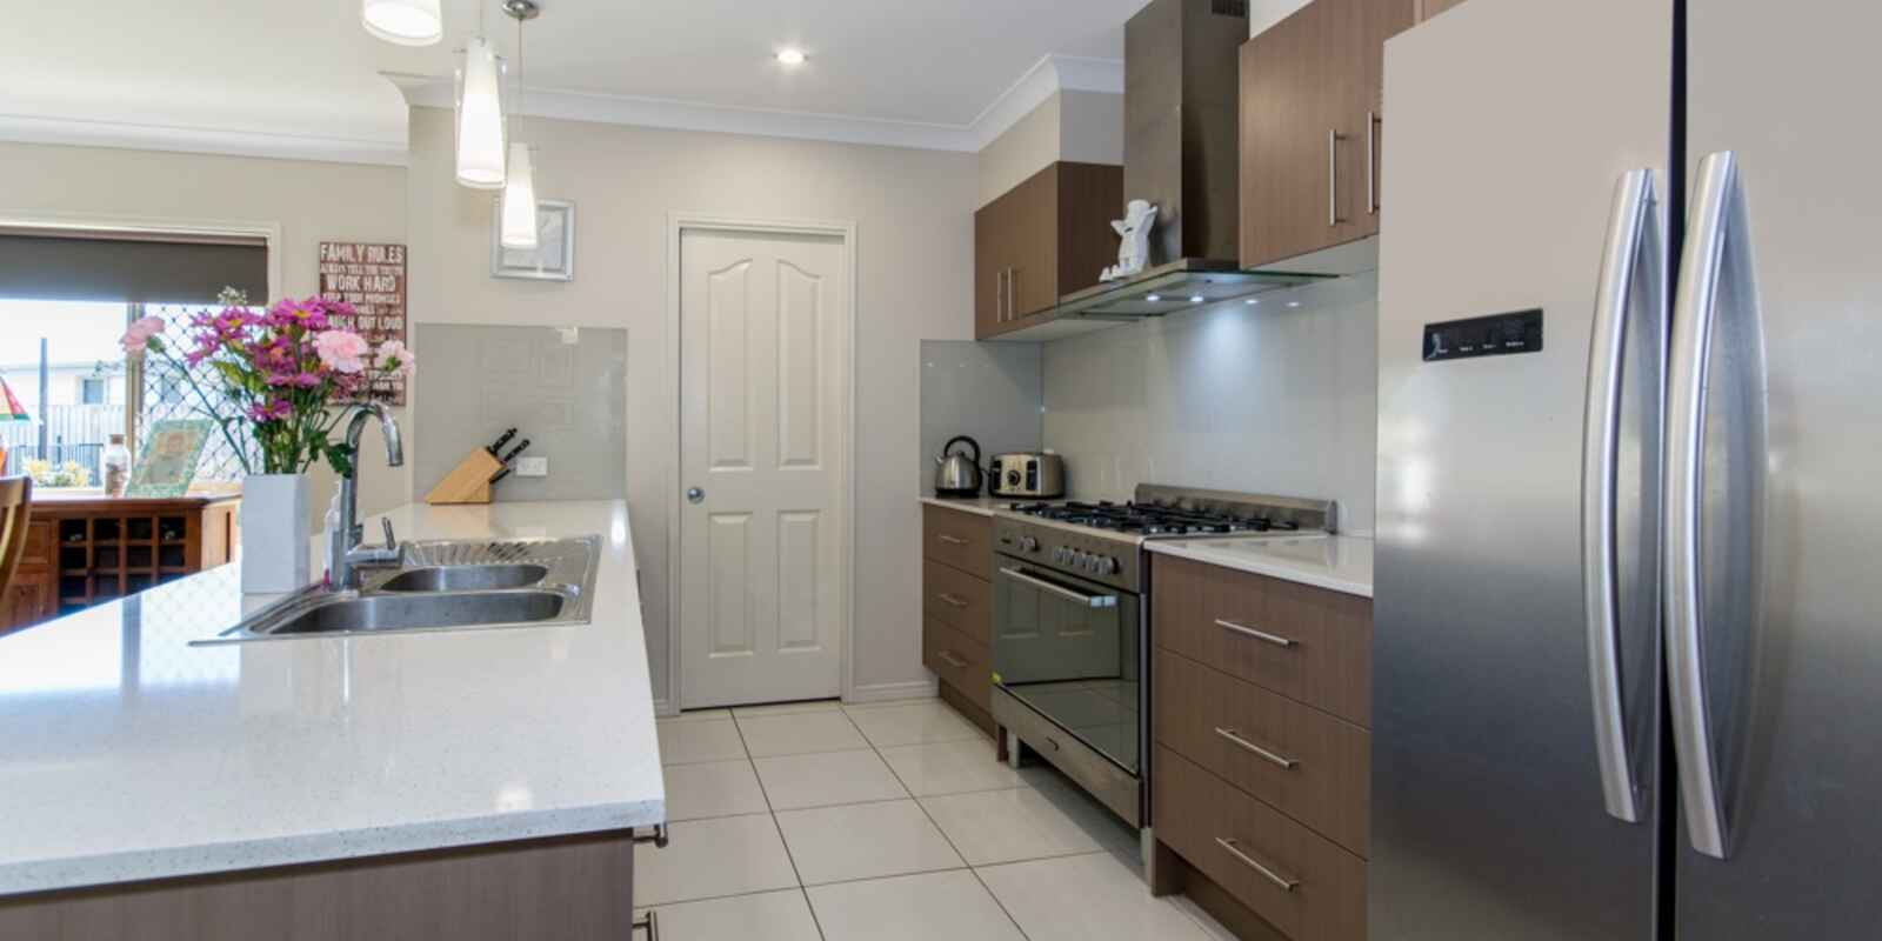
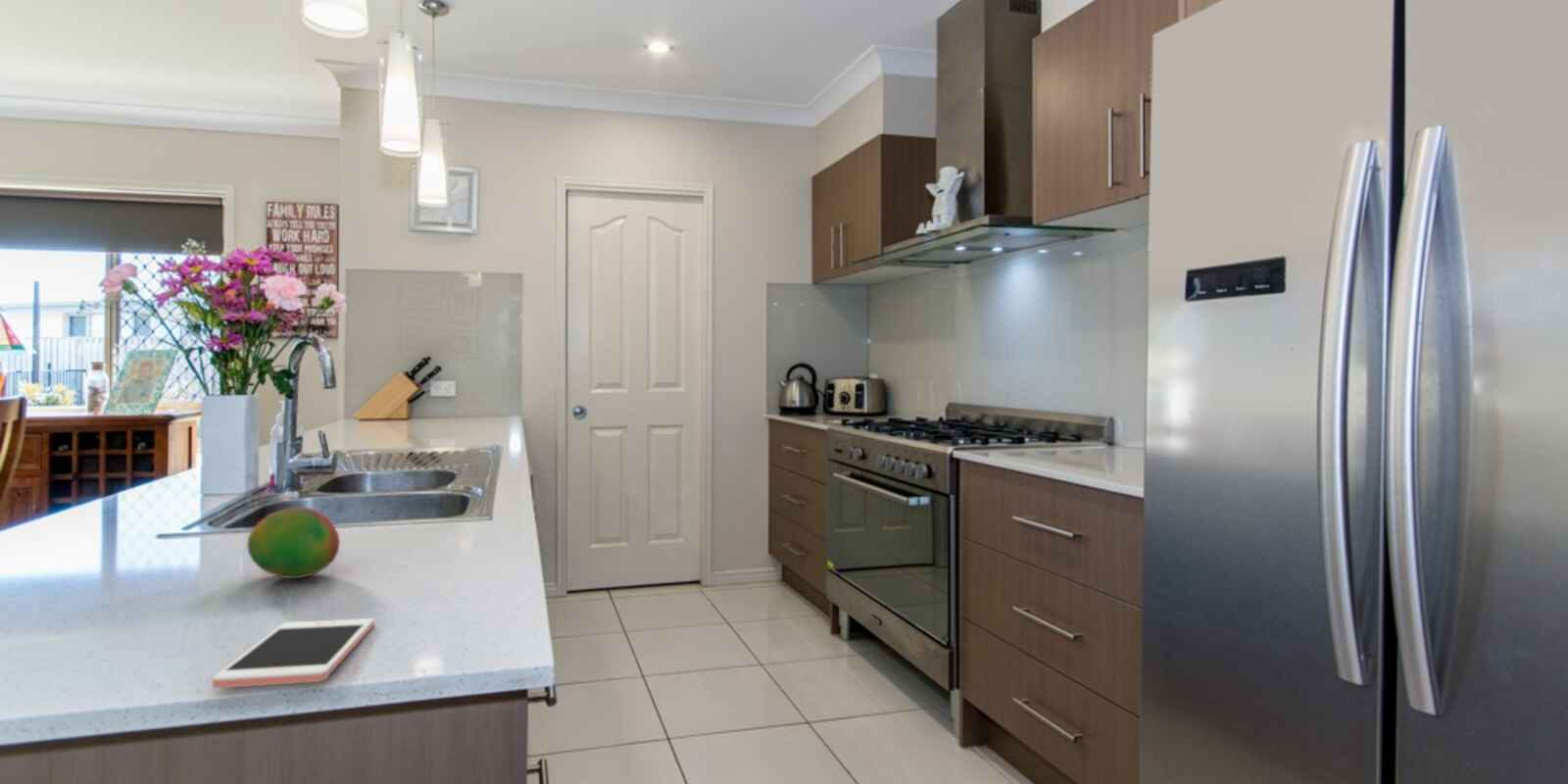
+ cell phone (302, 649)
+ fruit (296, 542)
